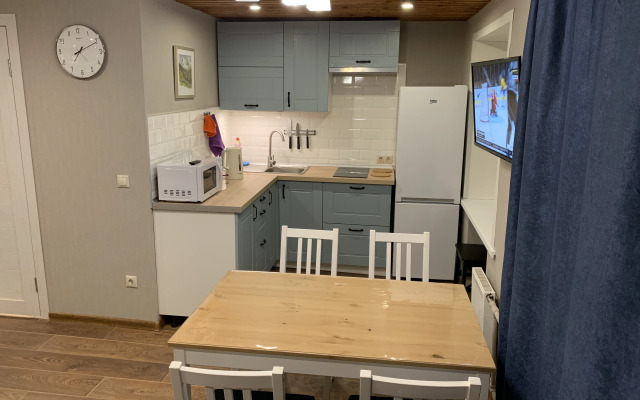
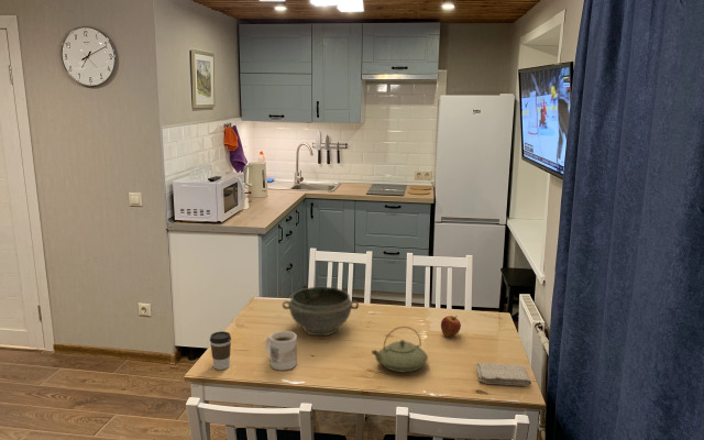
+ coffee cup (220, 350)
+ mug (282, 349)
+ teapot (399, 345)
+ apple (450, 324)
+ washcloth (502, 373)
+ bowl (320, 312)
